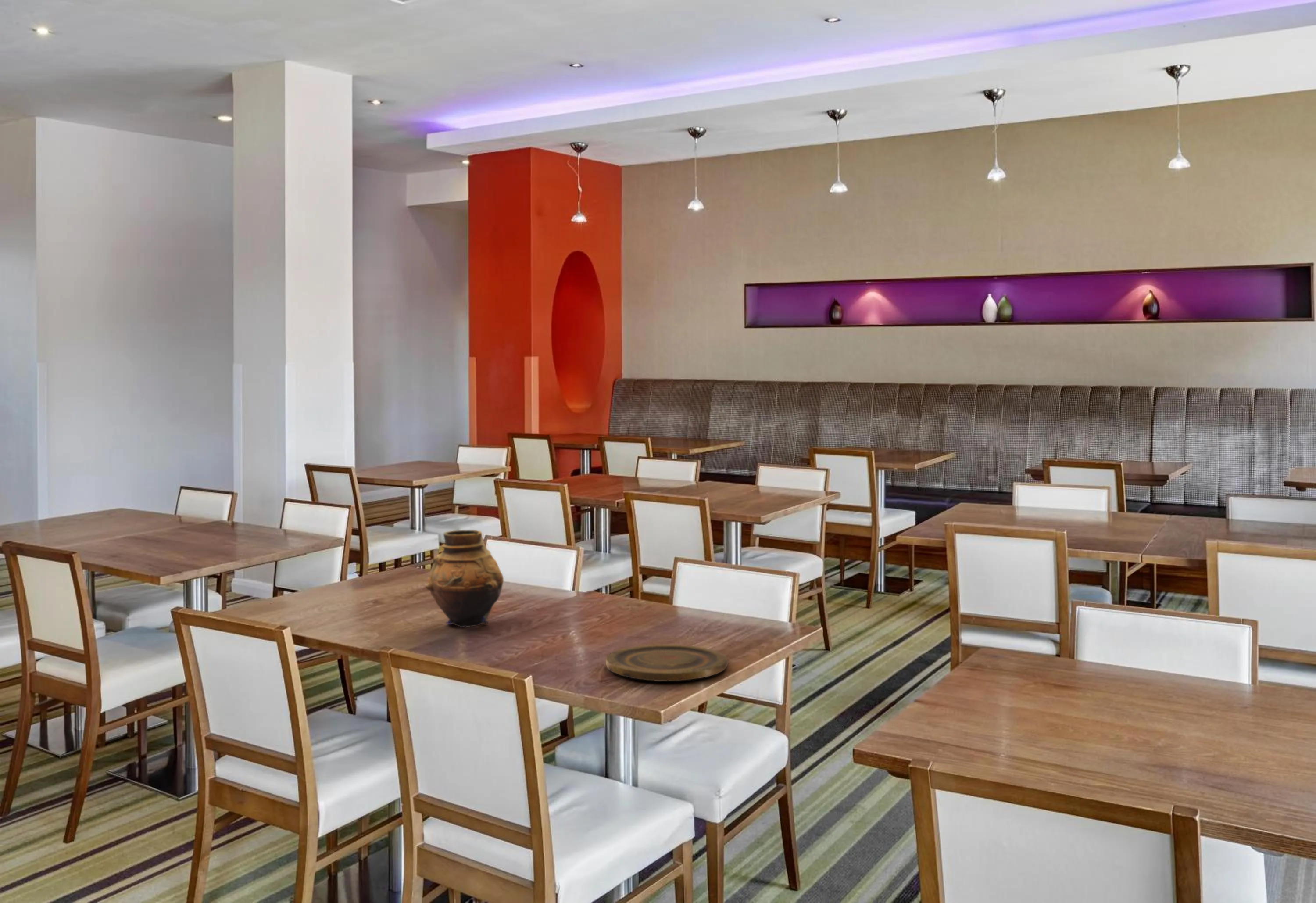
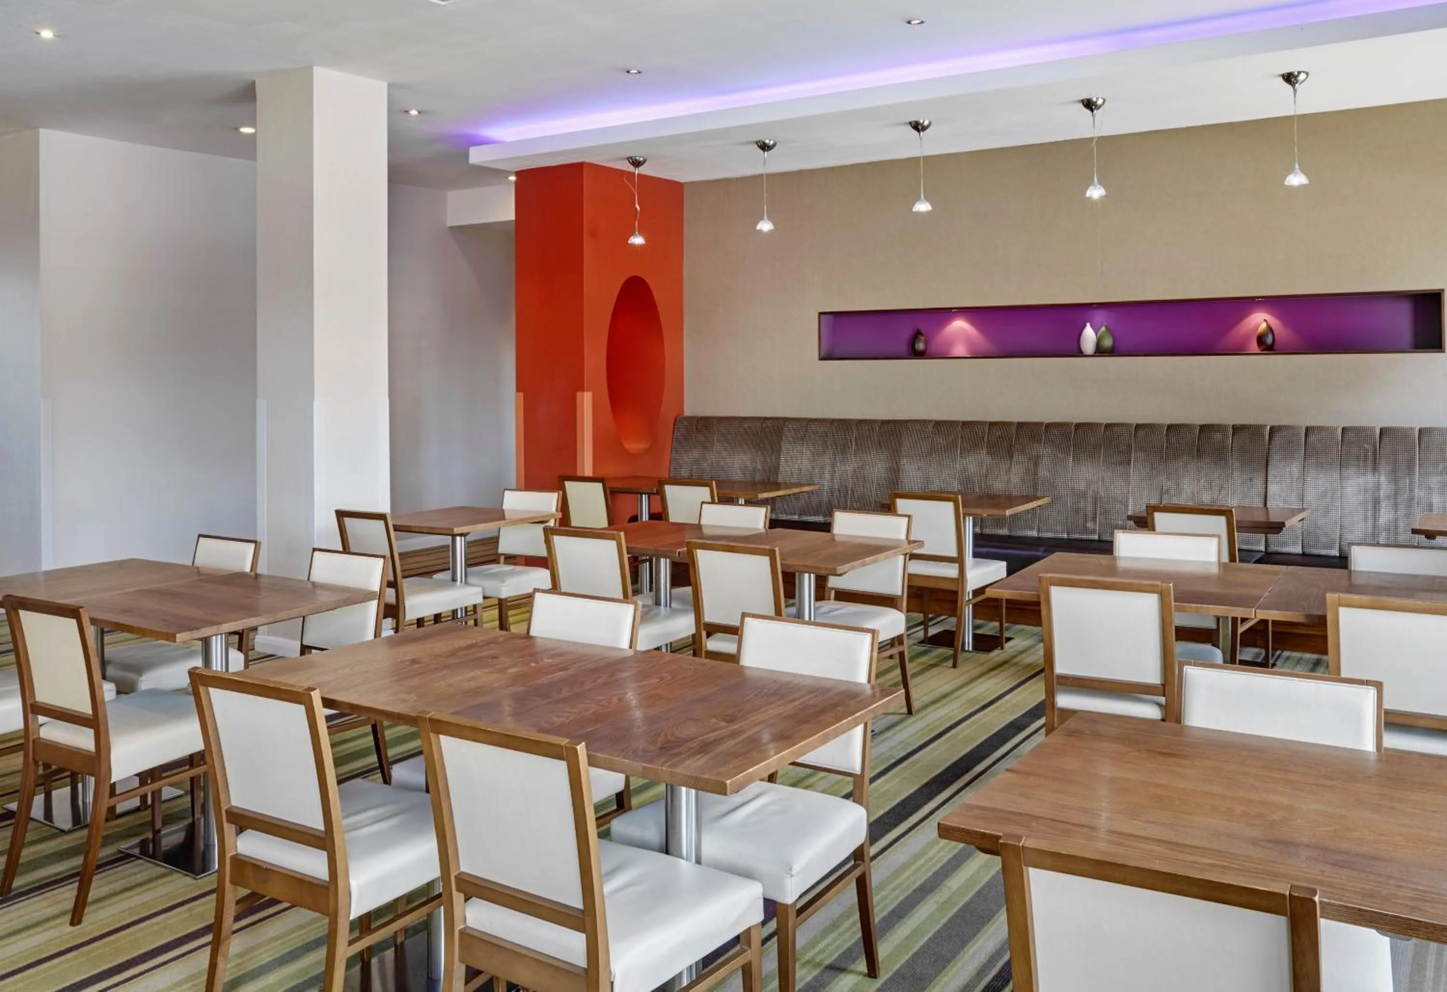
- vase (462, 579)
- plate (666, 661)
